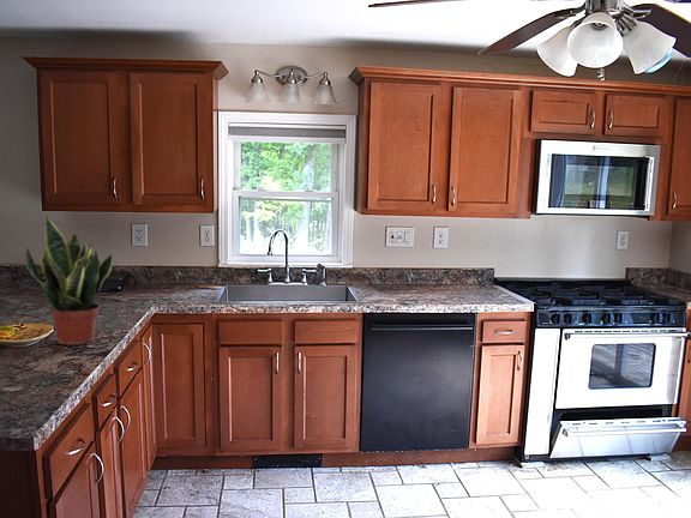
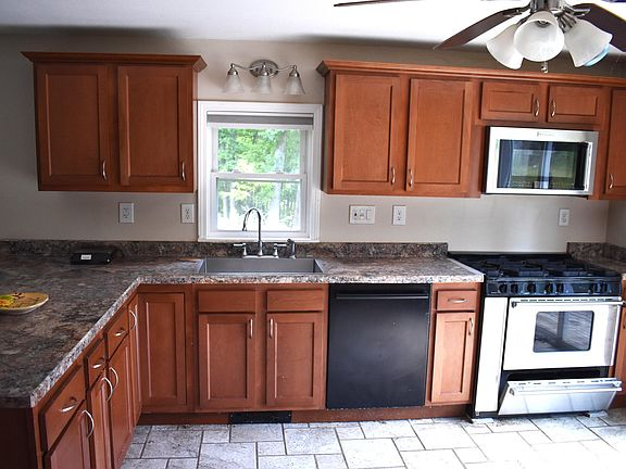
- potted plant (80, 278)
